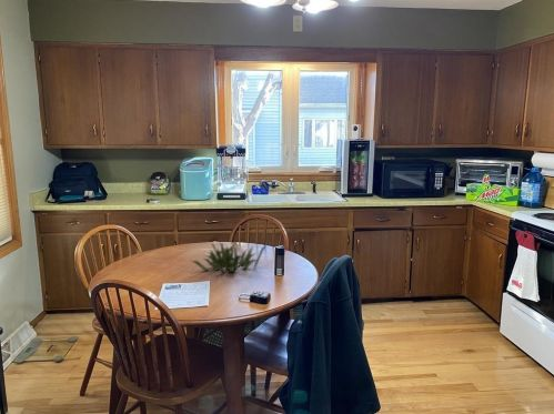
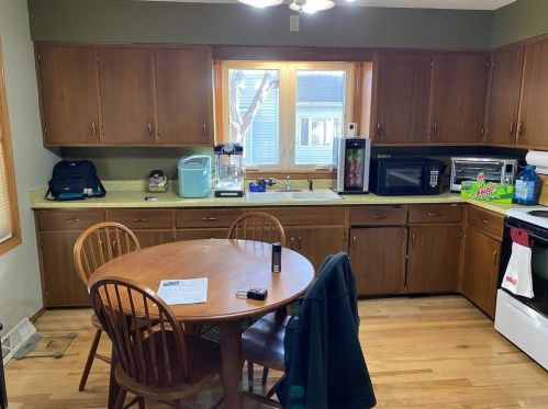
- plant (229, 254)
